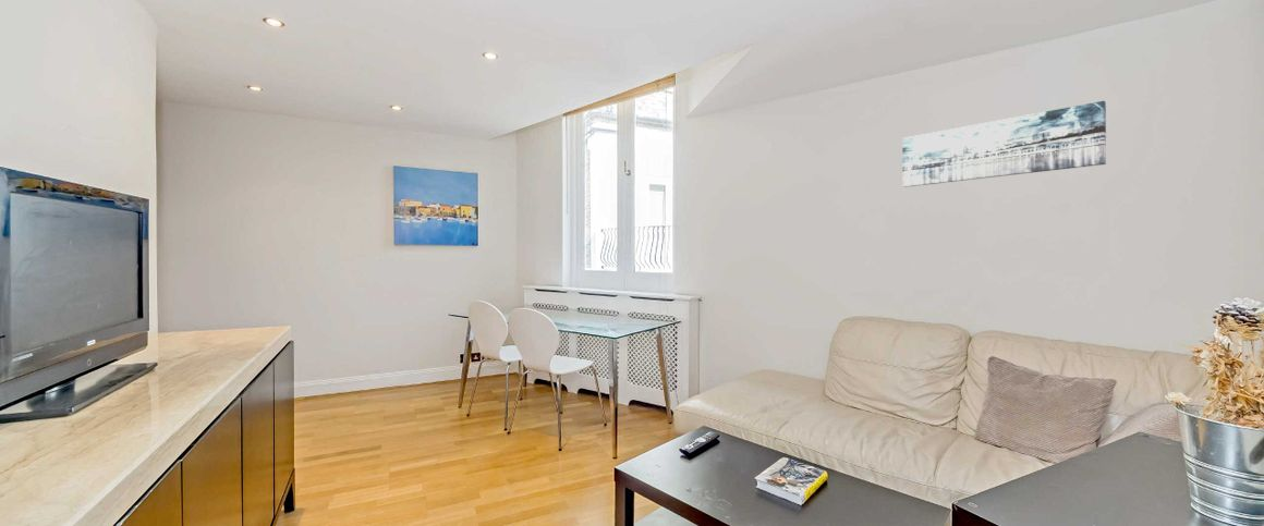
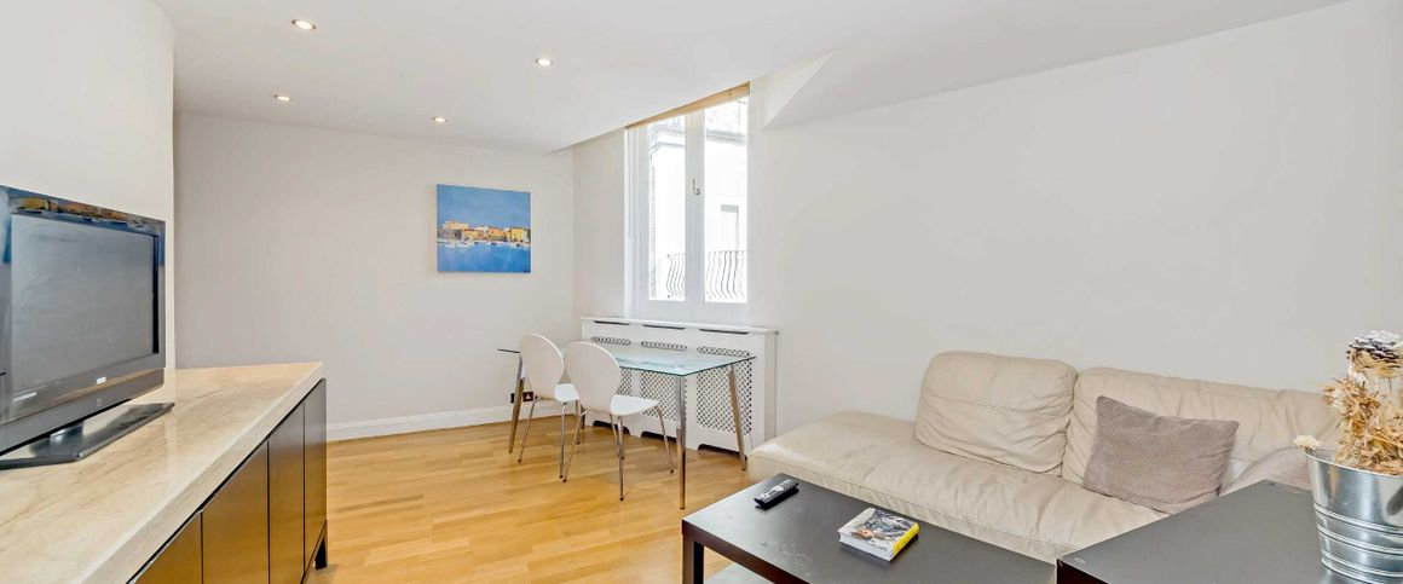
- wall art (992, 149)
